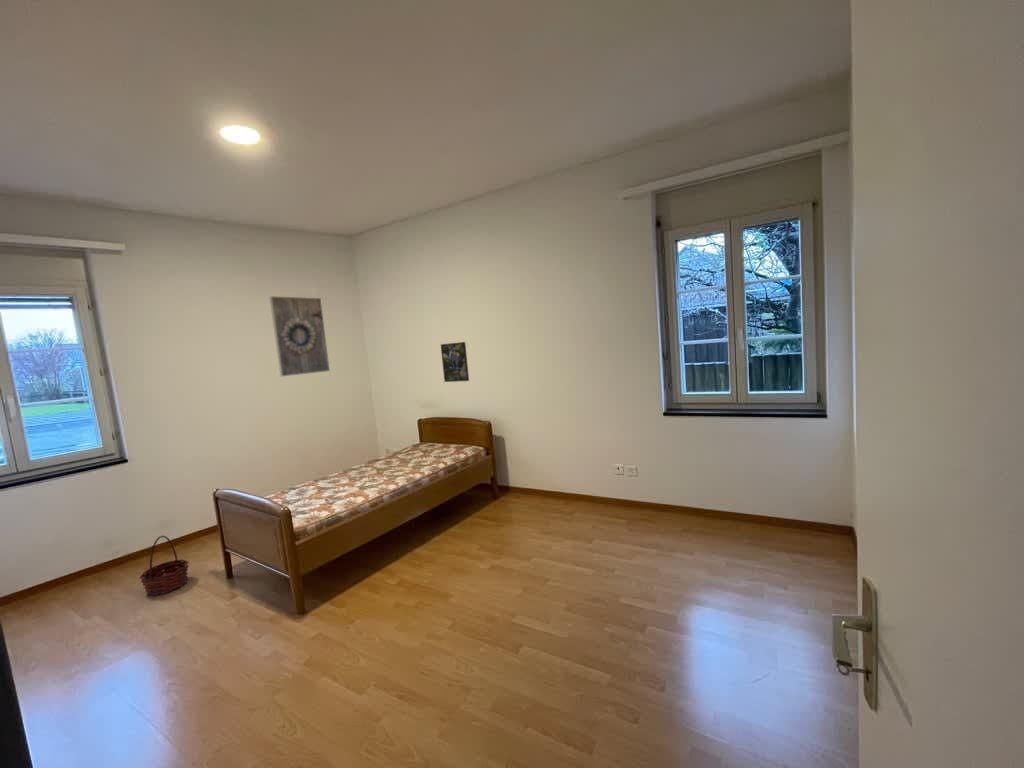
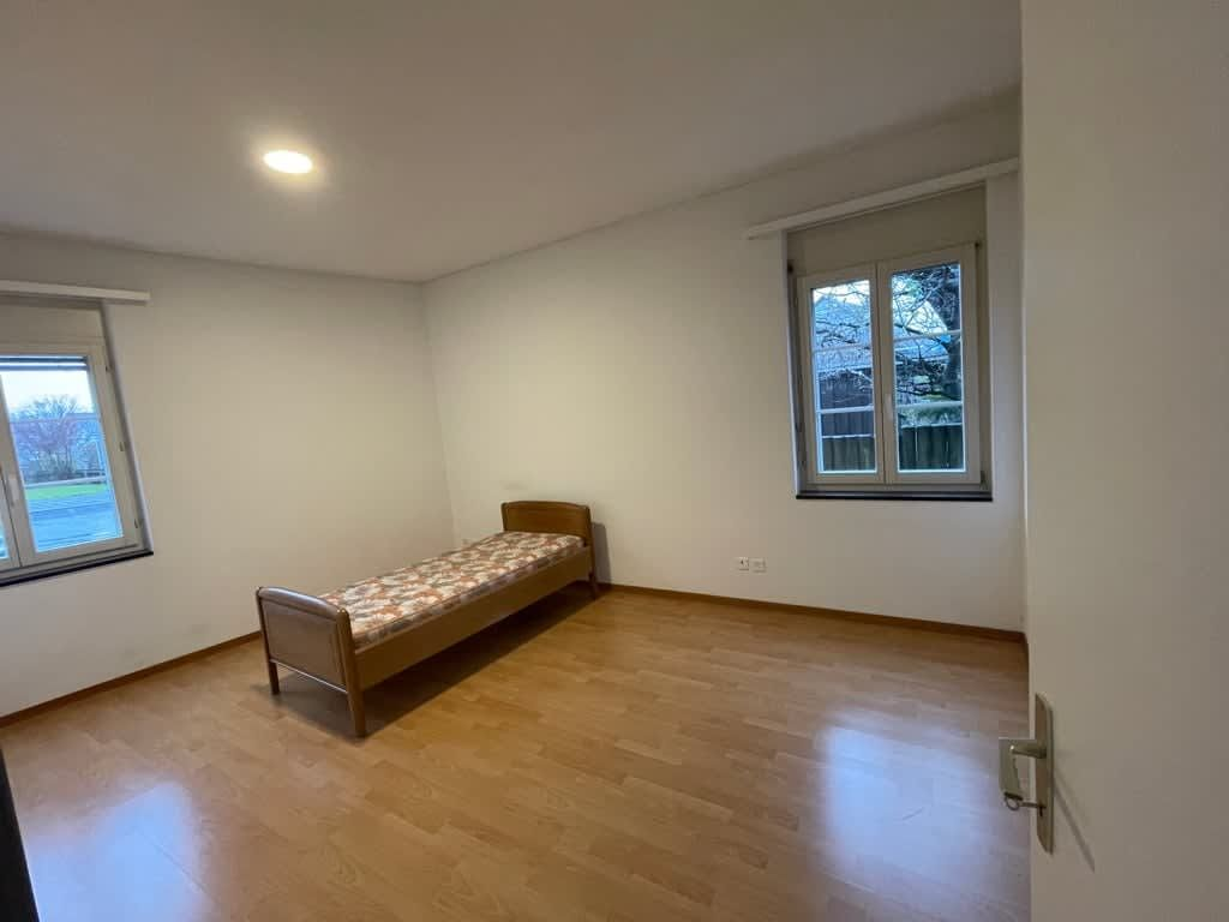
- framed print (454, 362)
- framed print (301, 335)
- basket (163, 563)
